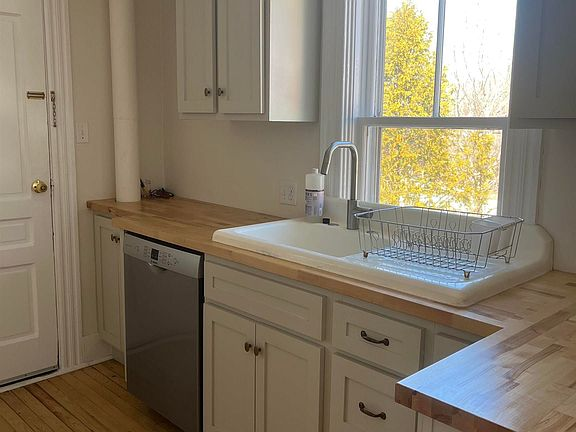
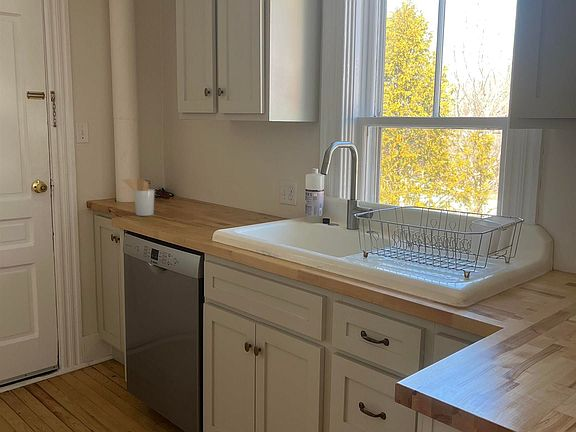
+ utensil holder (139, 196)
